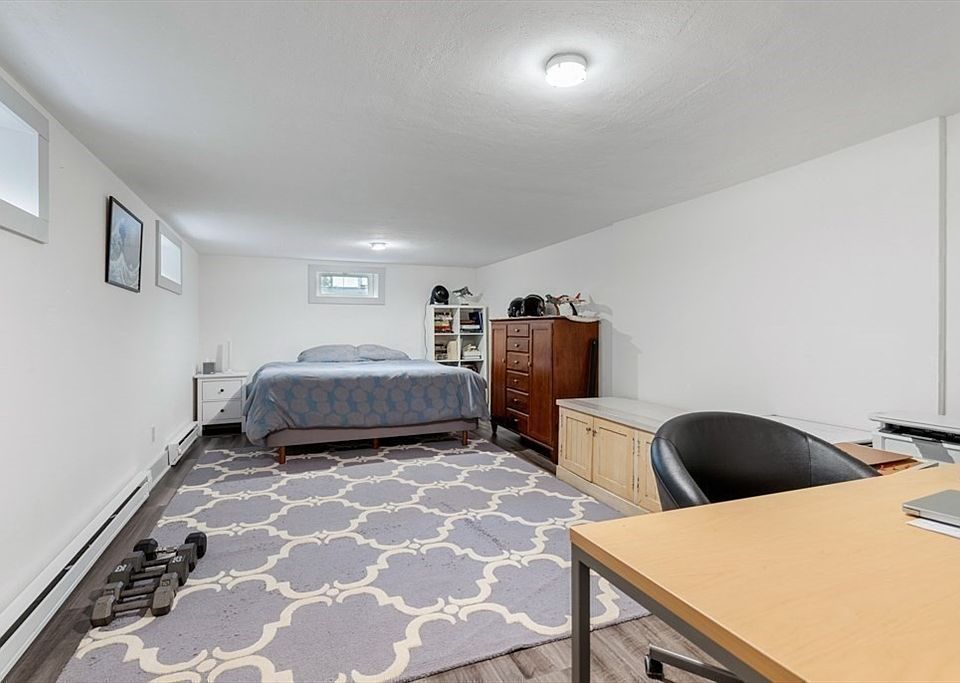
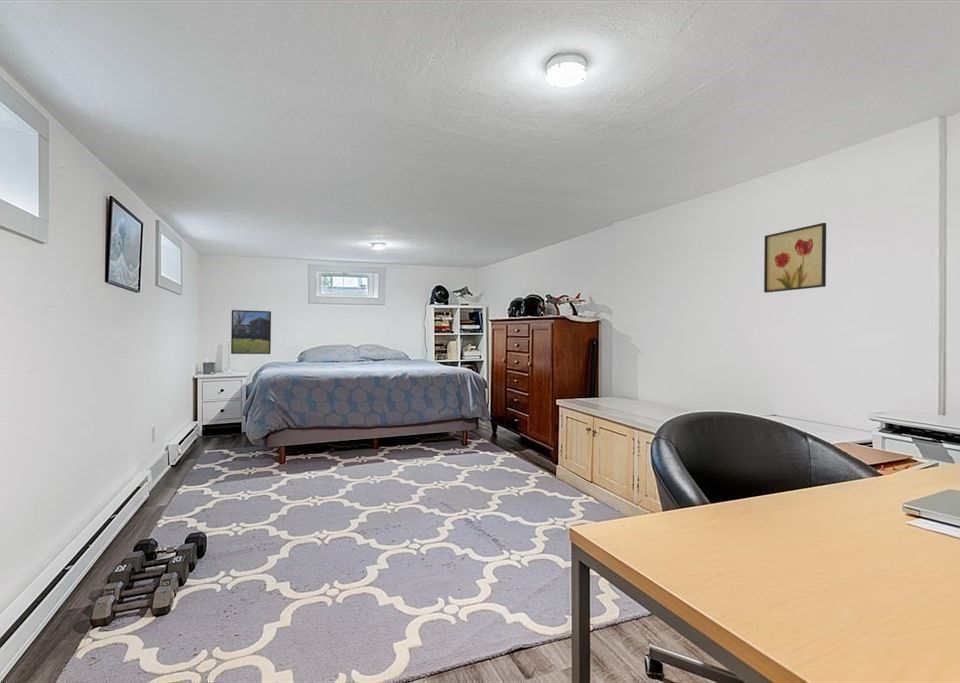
+ wall art (794, 259)
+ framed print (251, 332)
